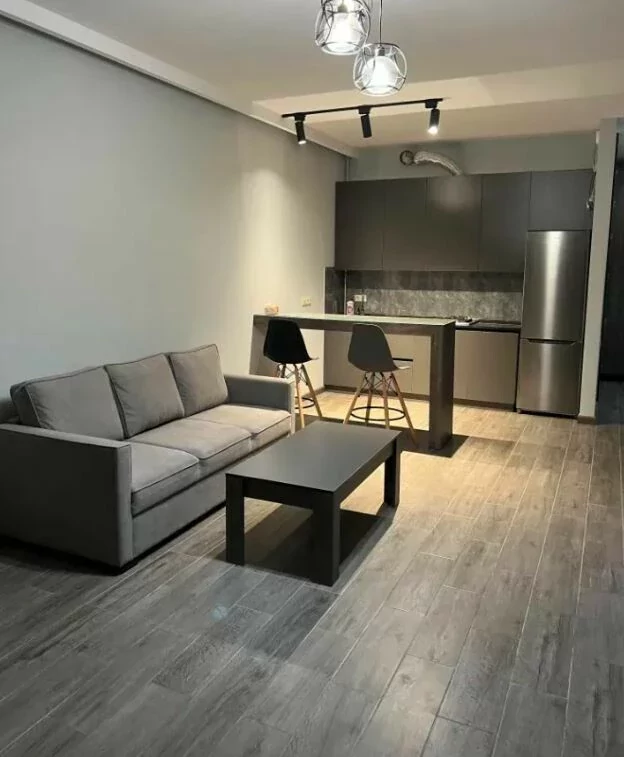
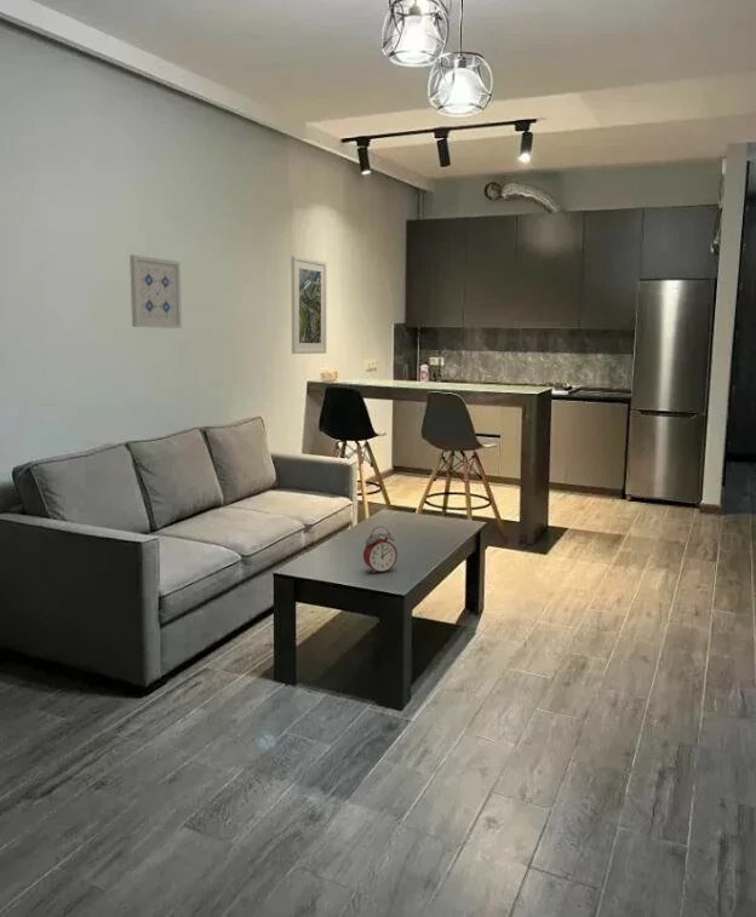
+ alarm clock (379, 548)
+ wall art (156, 293)
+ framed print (309, 306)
